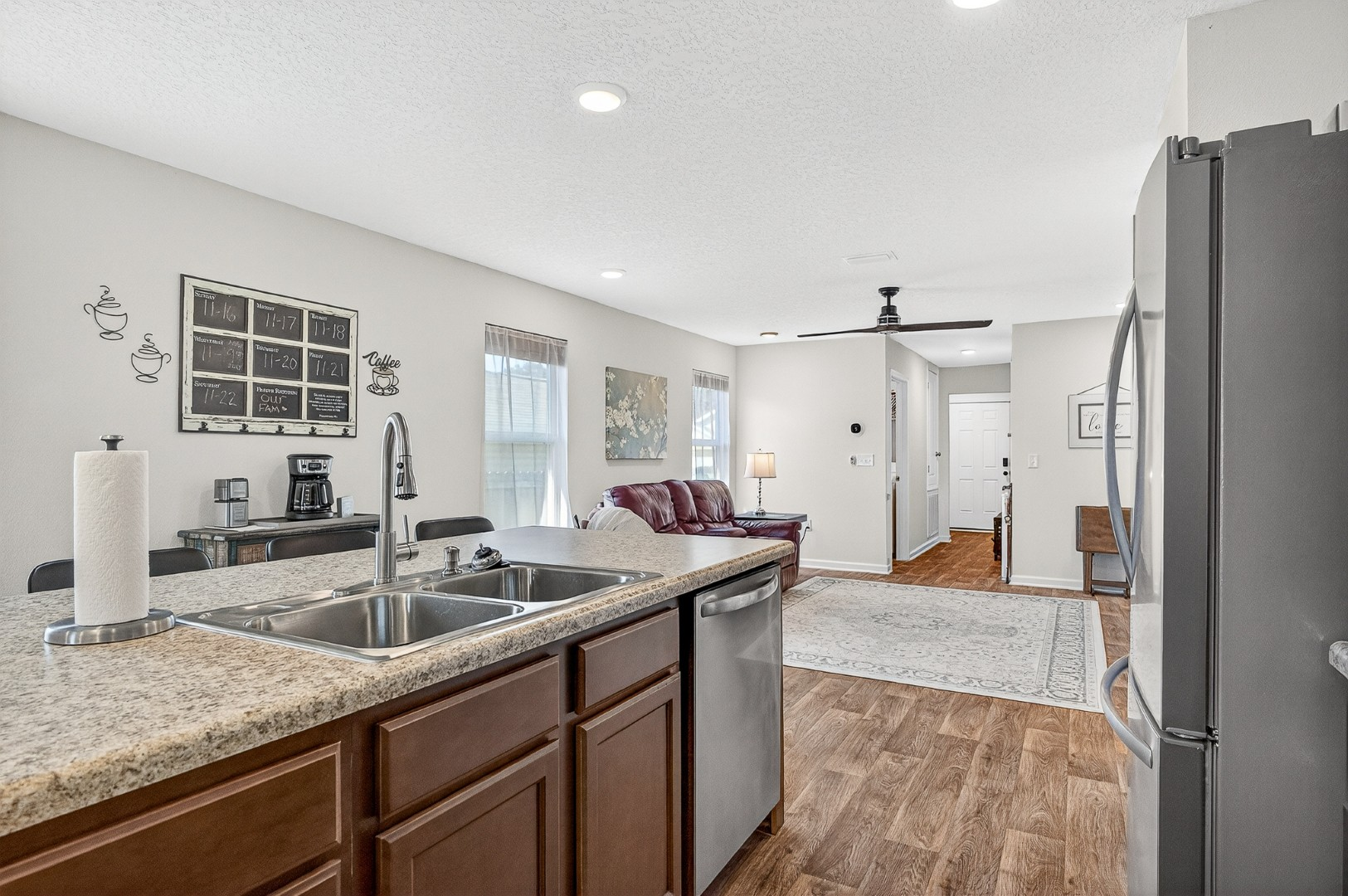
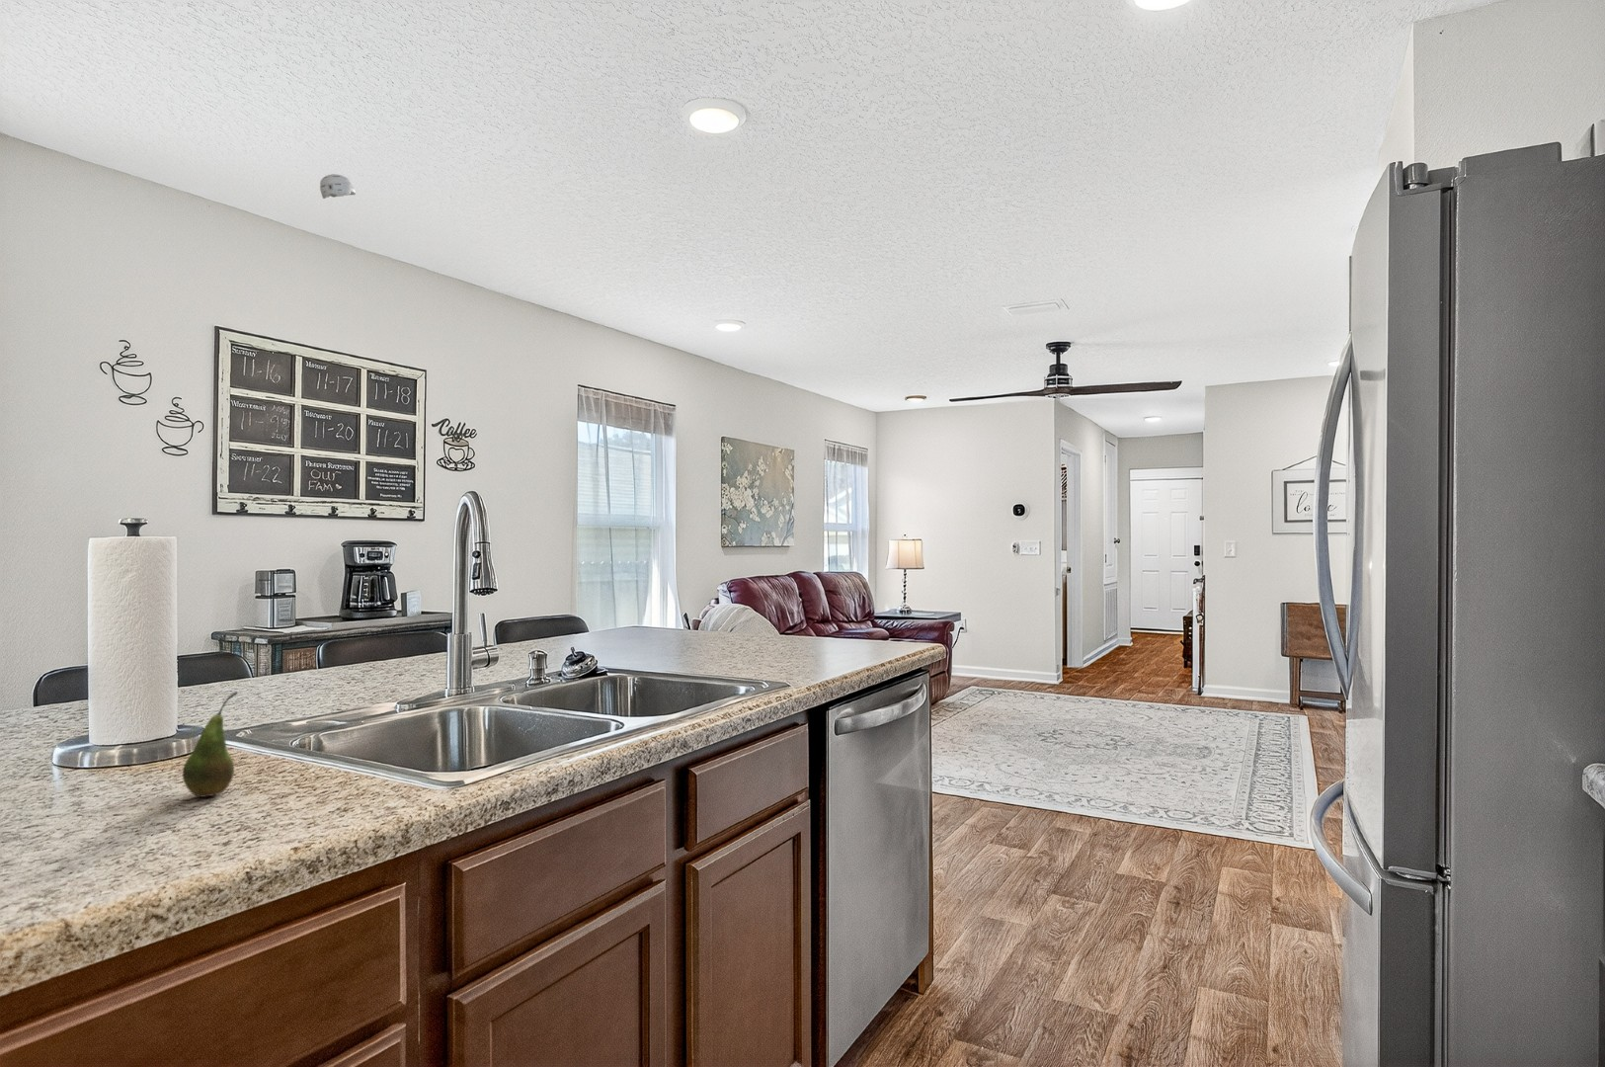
+ fruit (208, 744)
+ smoke detector (338, 188)
